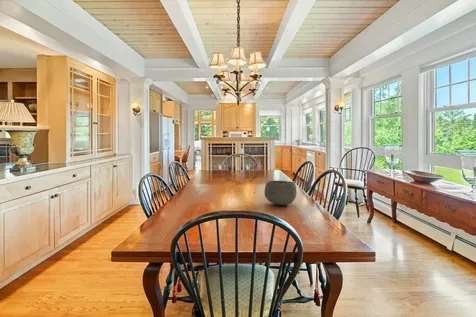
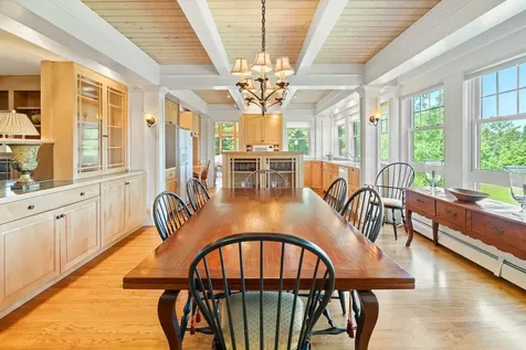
- bowl (280, 192)
